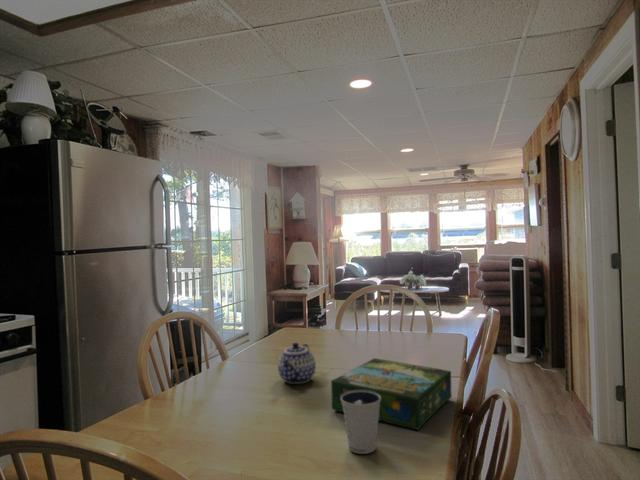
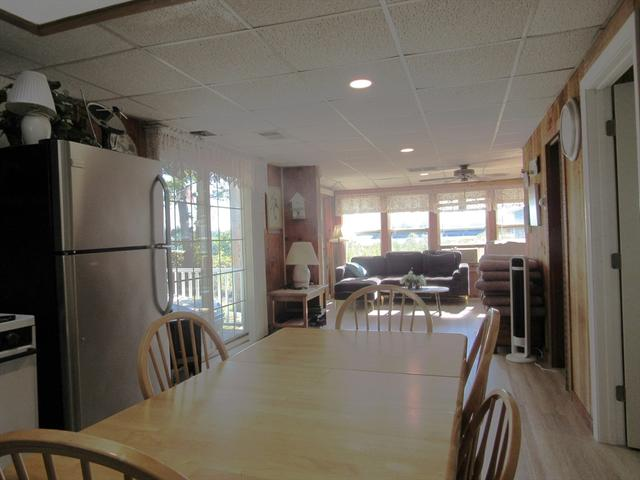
- board game (392, 389)
- teapot (296, 361)
- dixie cup (361, 422)
